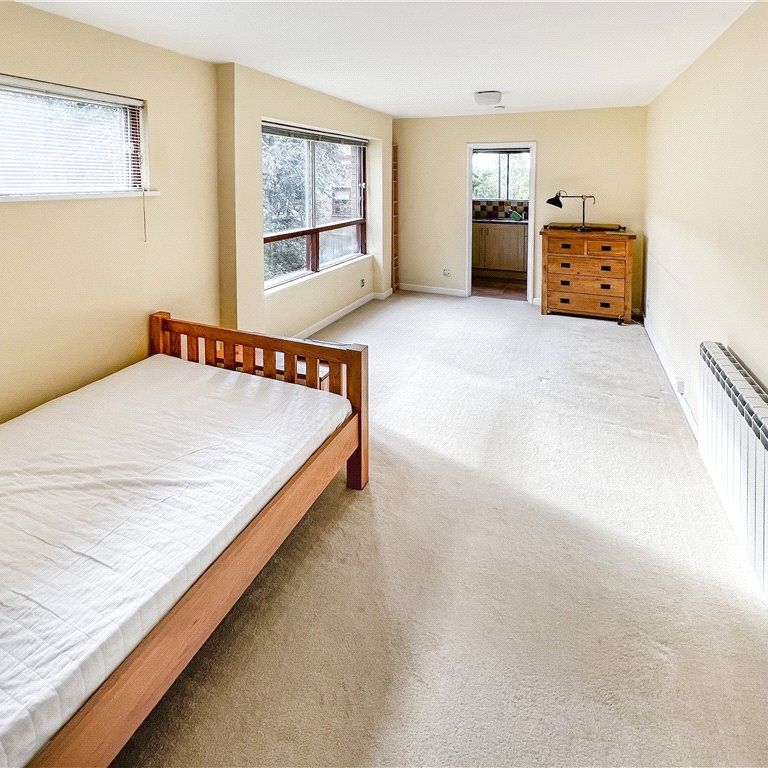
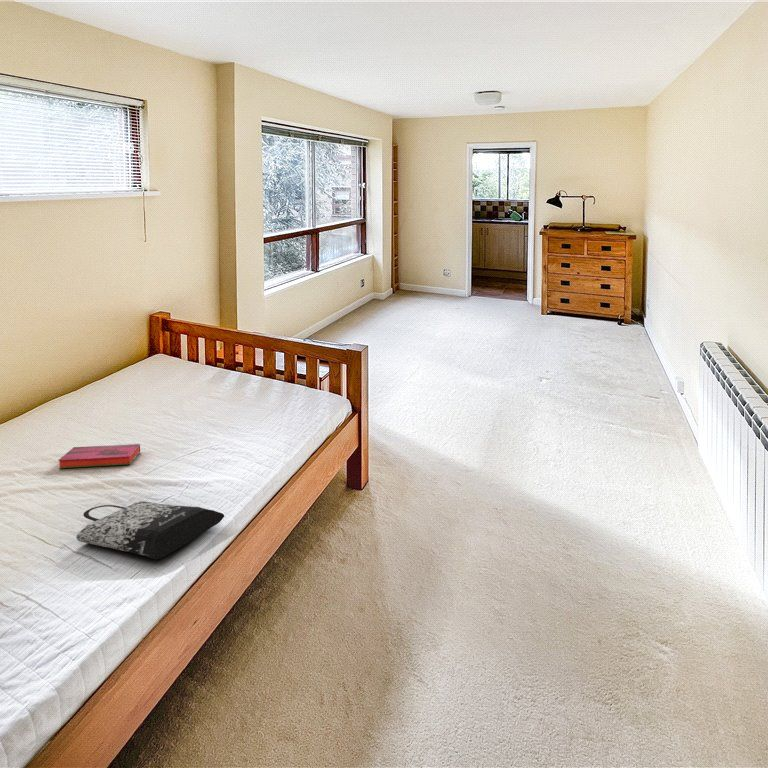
+ hardback book (101, 455)
+ tote bag (139, 522)
